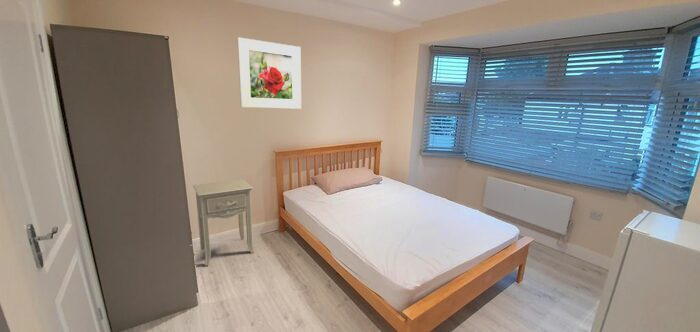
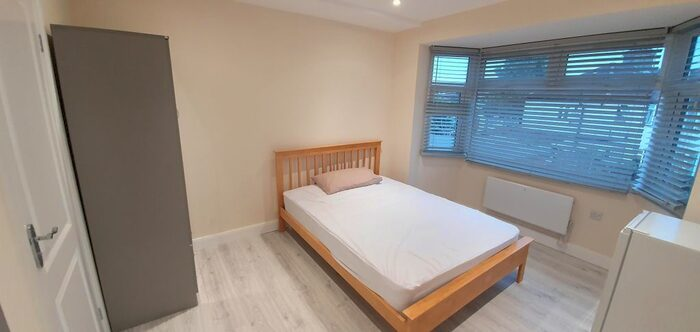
- nightstand (225, 218)
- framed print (271, 76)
